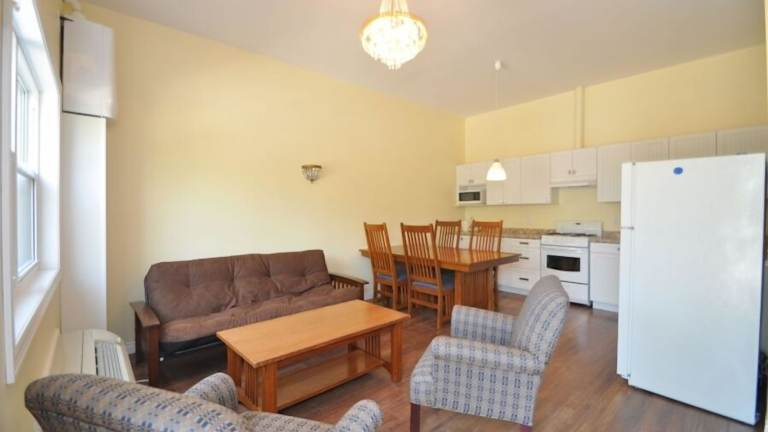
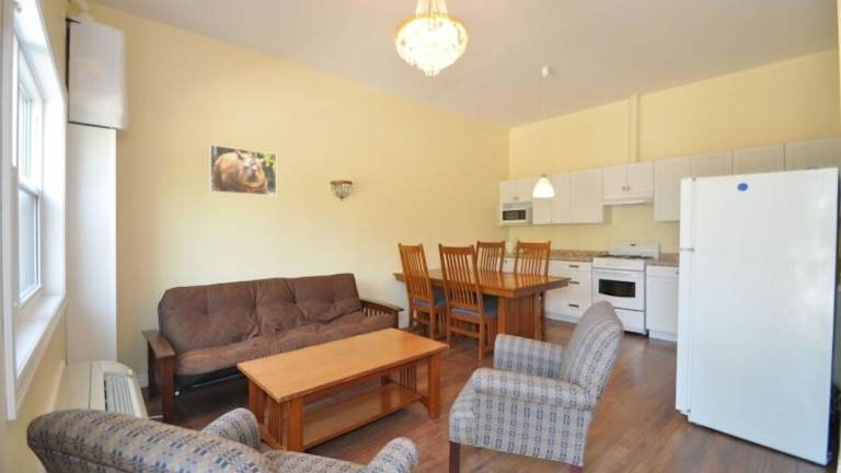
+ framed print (244, 171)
